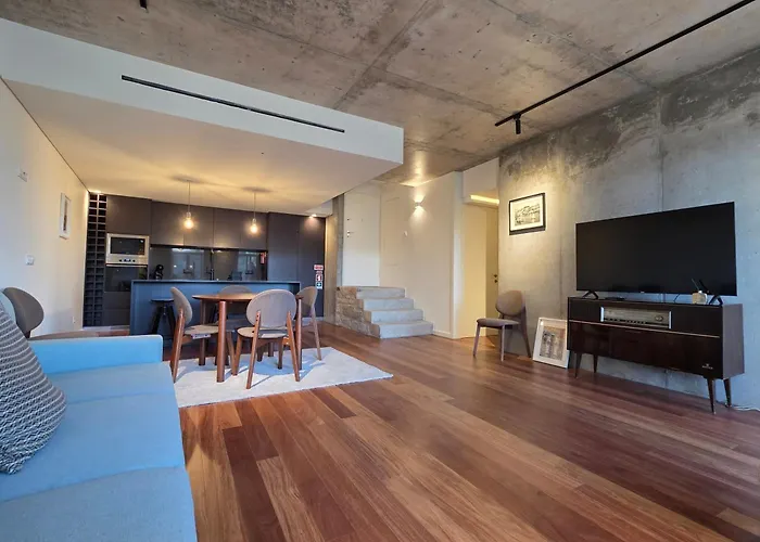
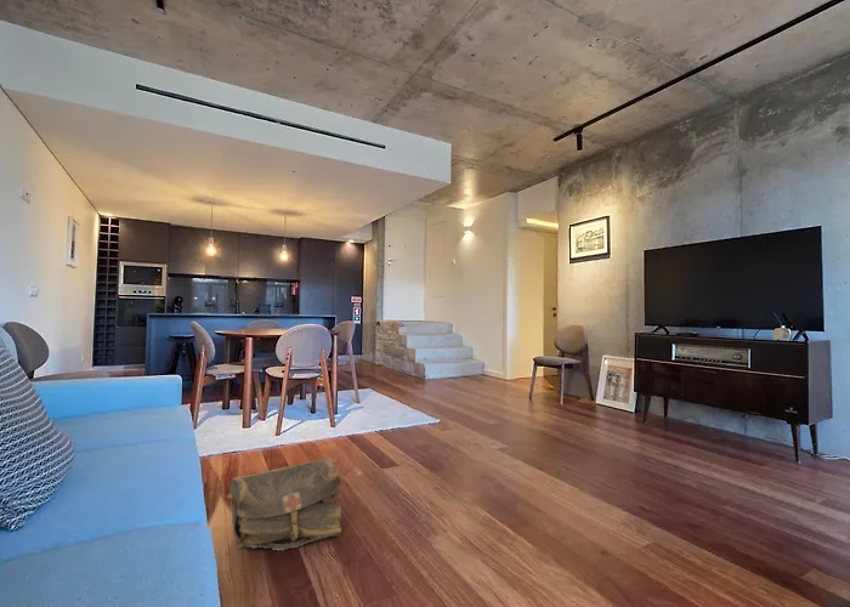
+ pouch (287, 501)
